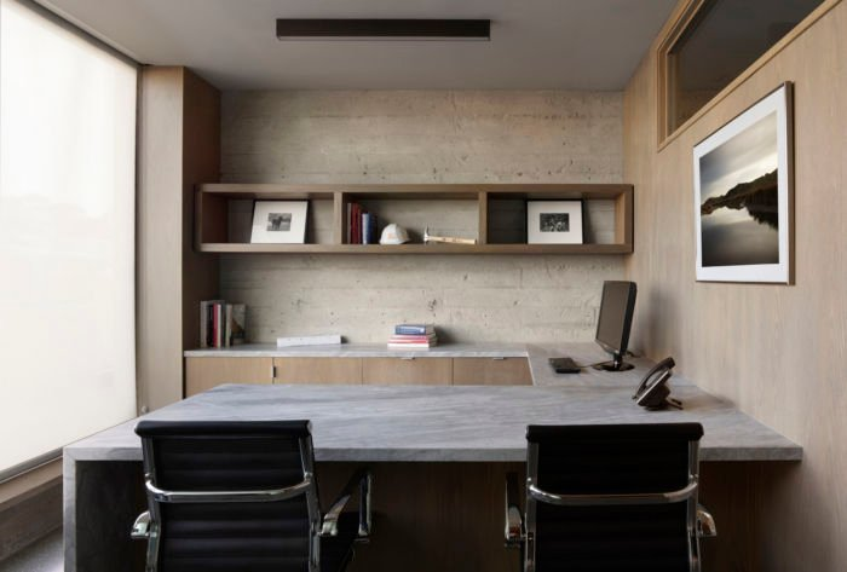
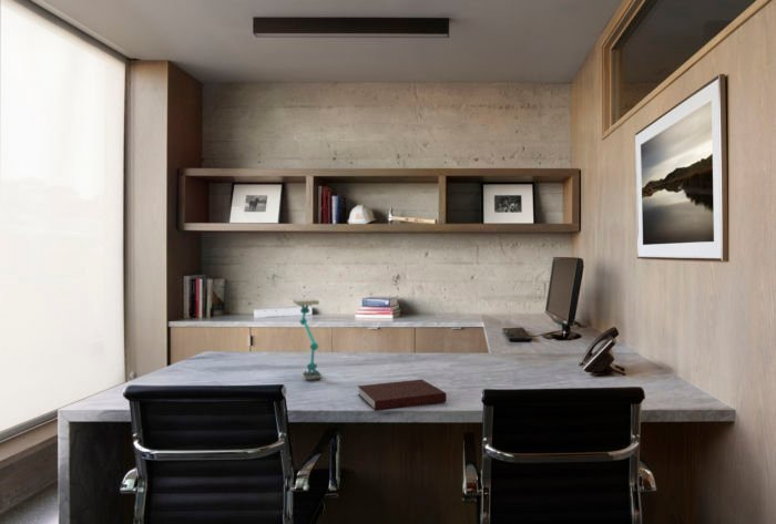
+ desk lamp (308, 335)
+ notebook (400, 393)
